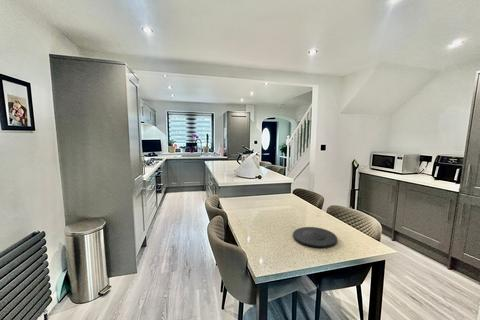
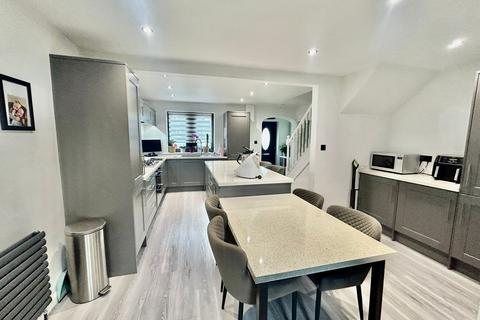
- plate (314, 234)
